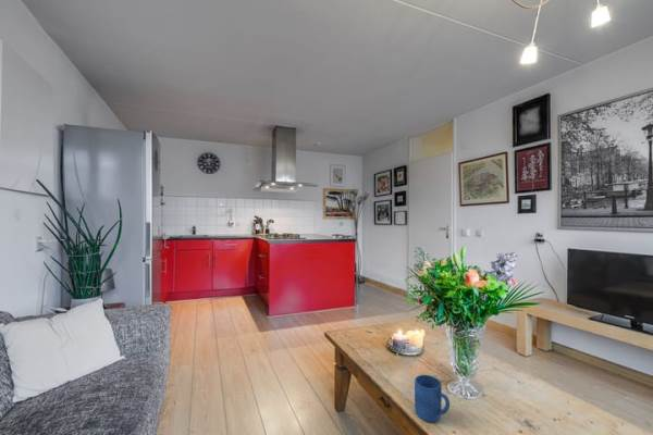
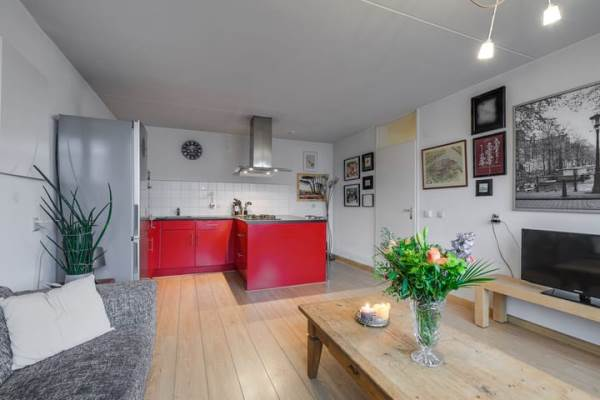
- mug (432, 400)
